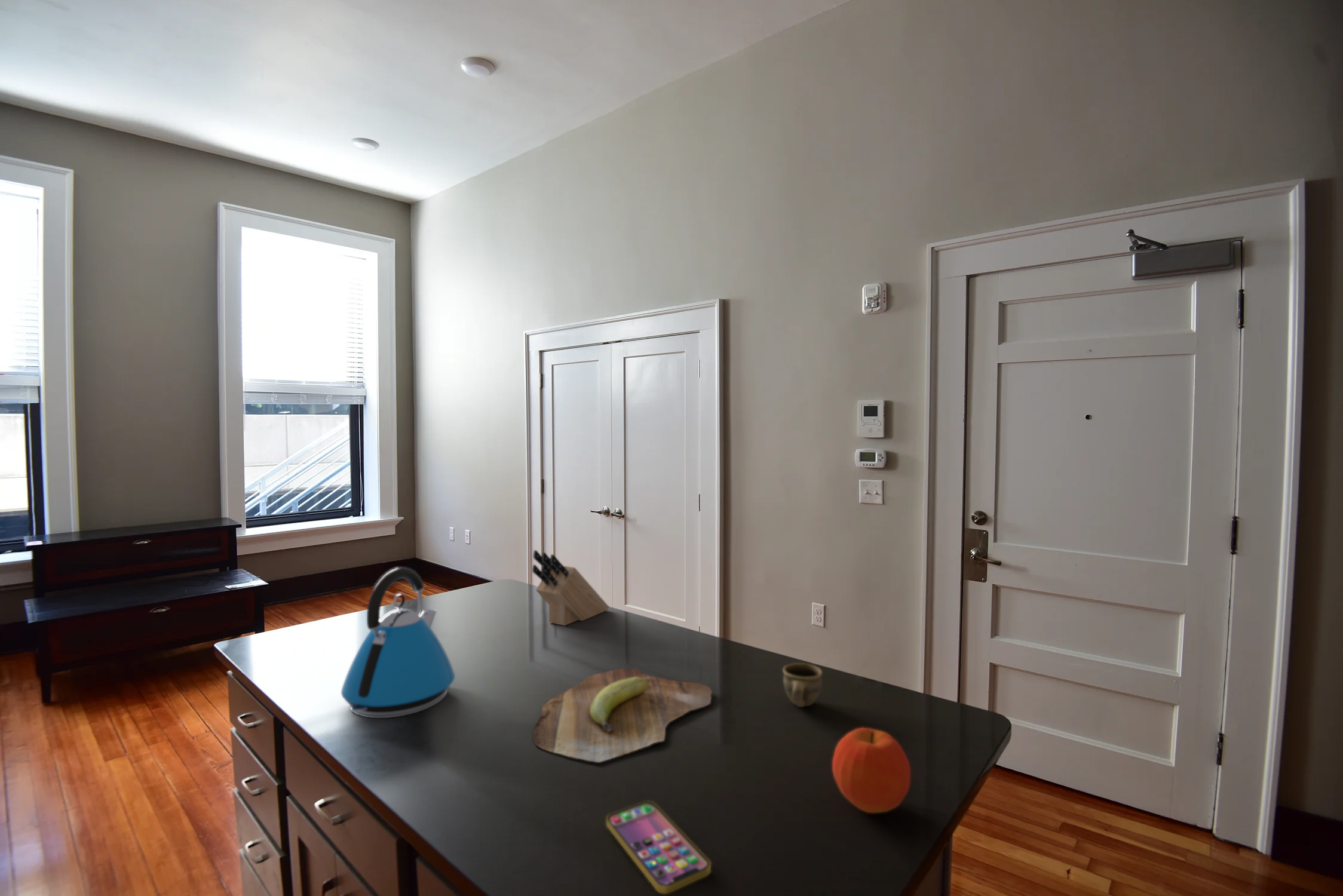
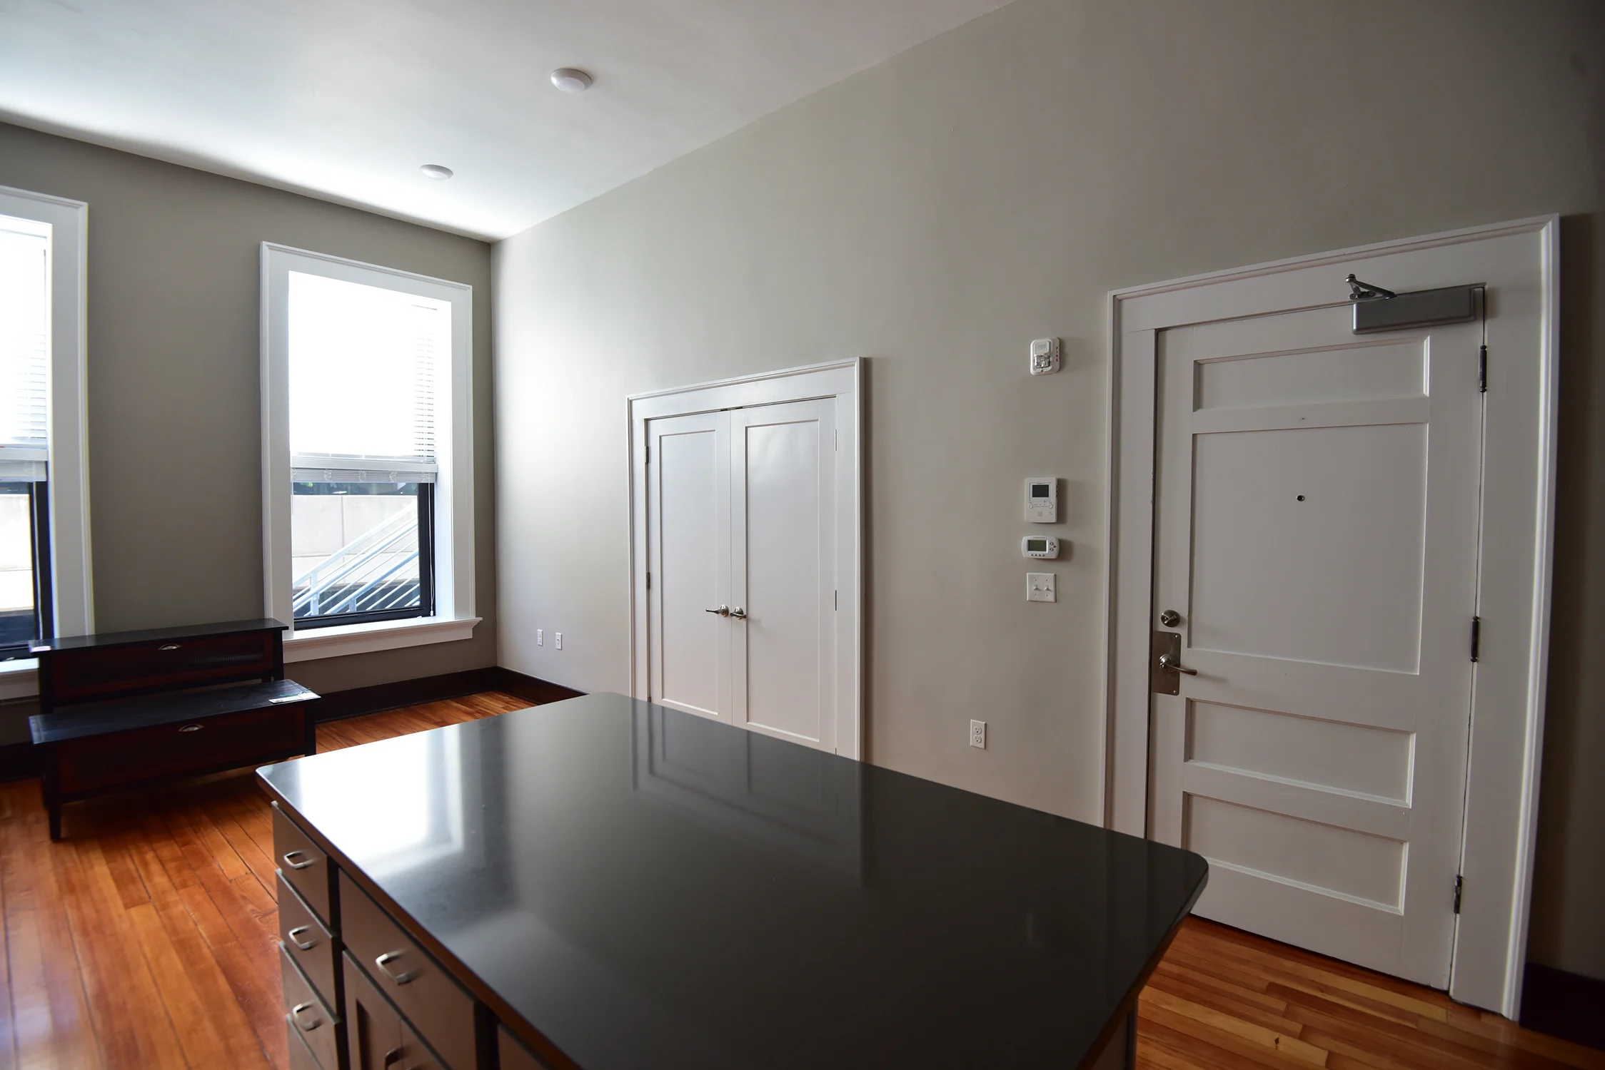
- knife block (569, 582)
- kettle (397, 634)
- fruit (870, 769)
- cup (799, 689)
- cutting board (619, 700)
- smartphone (655, 843)
